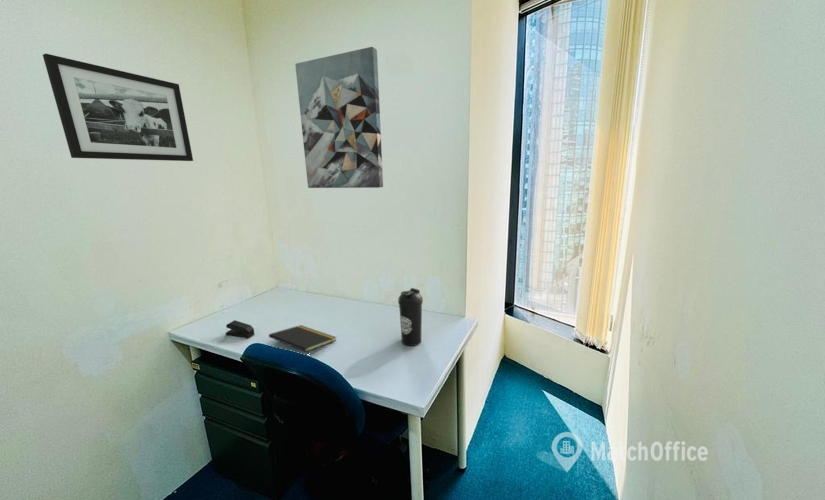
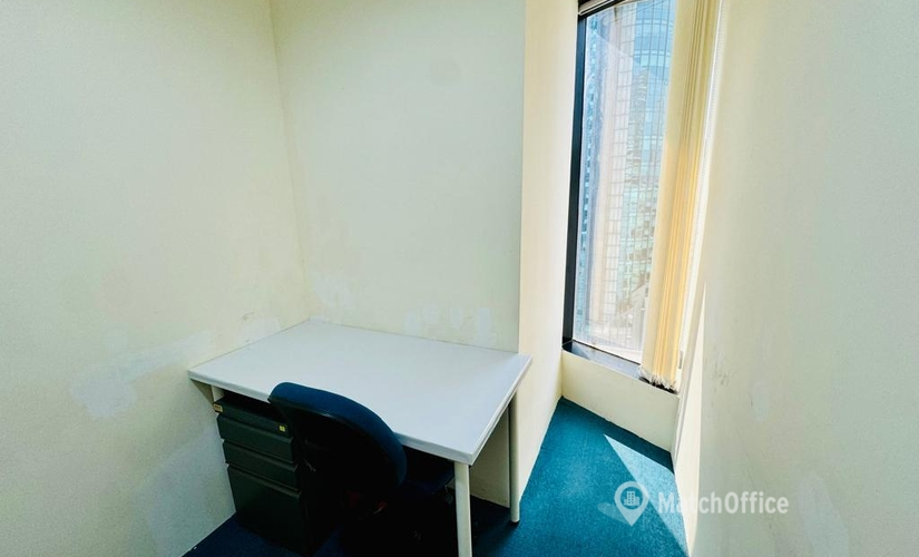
- stapler (239, 328)
- picture frame (130, 117)
- wall art (339, 125)
- water bottle (410, 316)
- notepad (302, 337)
